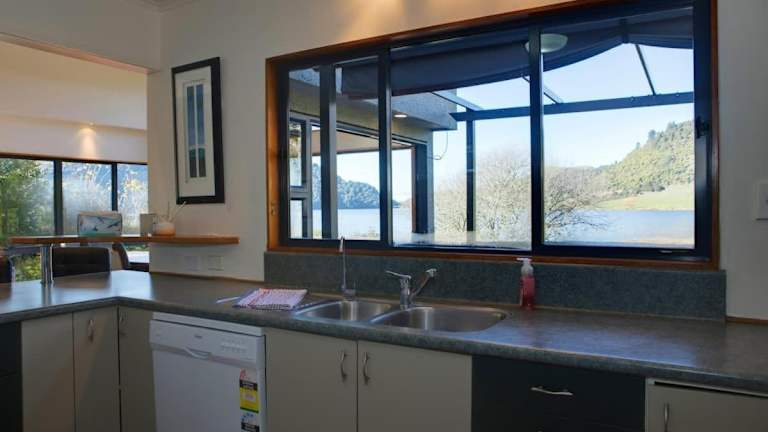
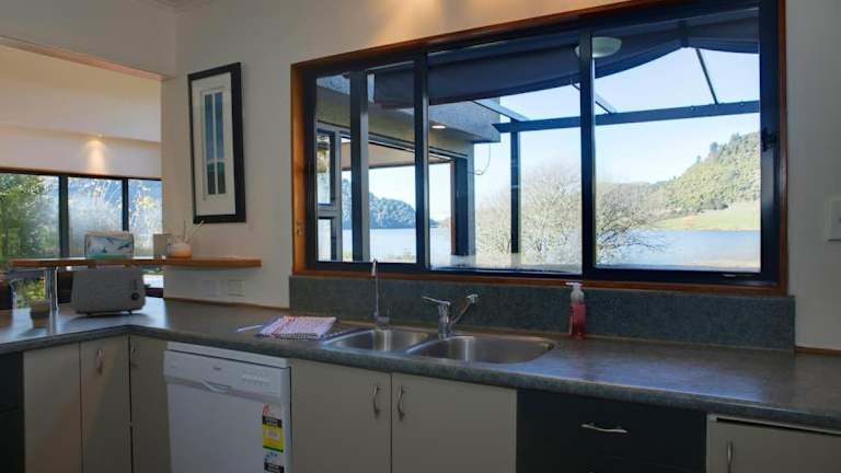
+ toaster (111, 291)
+ coffee cup (39, 313)
